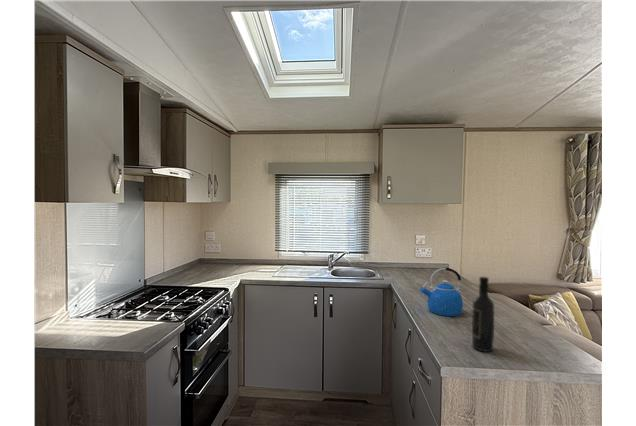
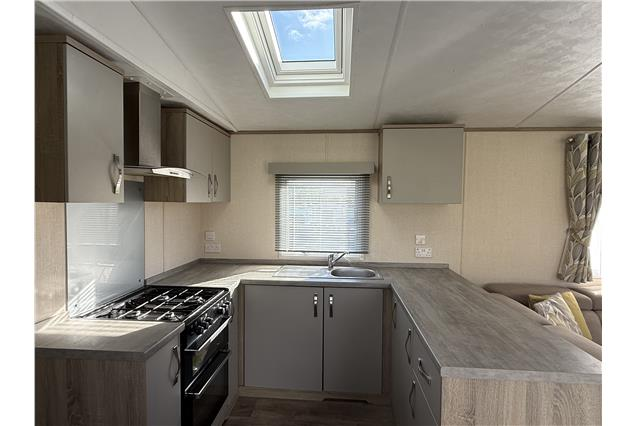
- wine bottle (483, 312)
- kettle (440, 289)
